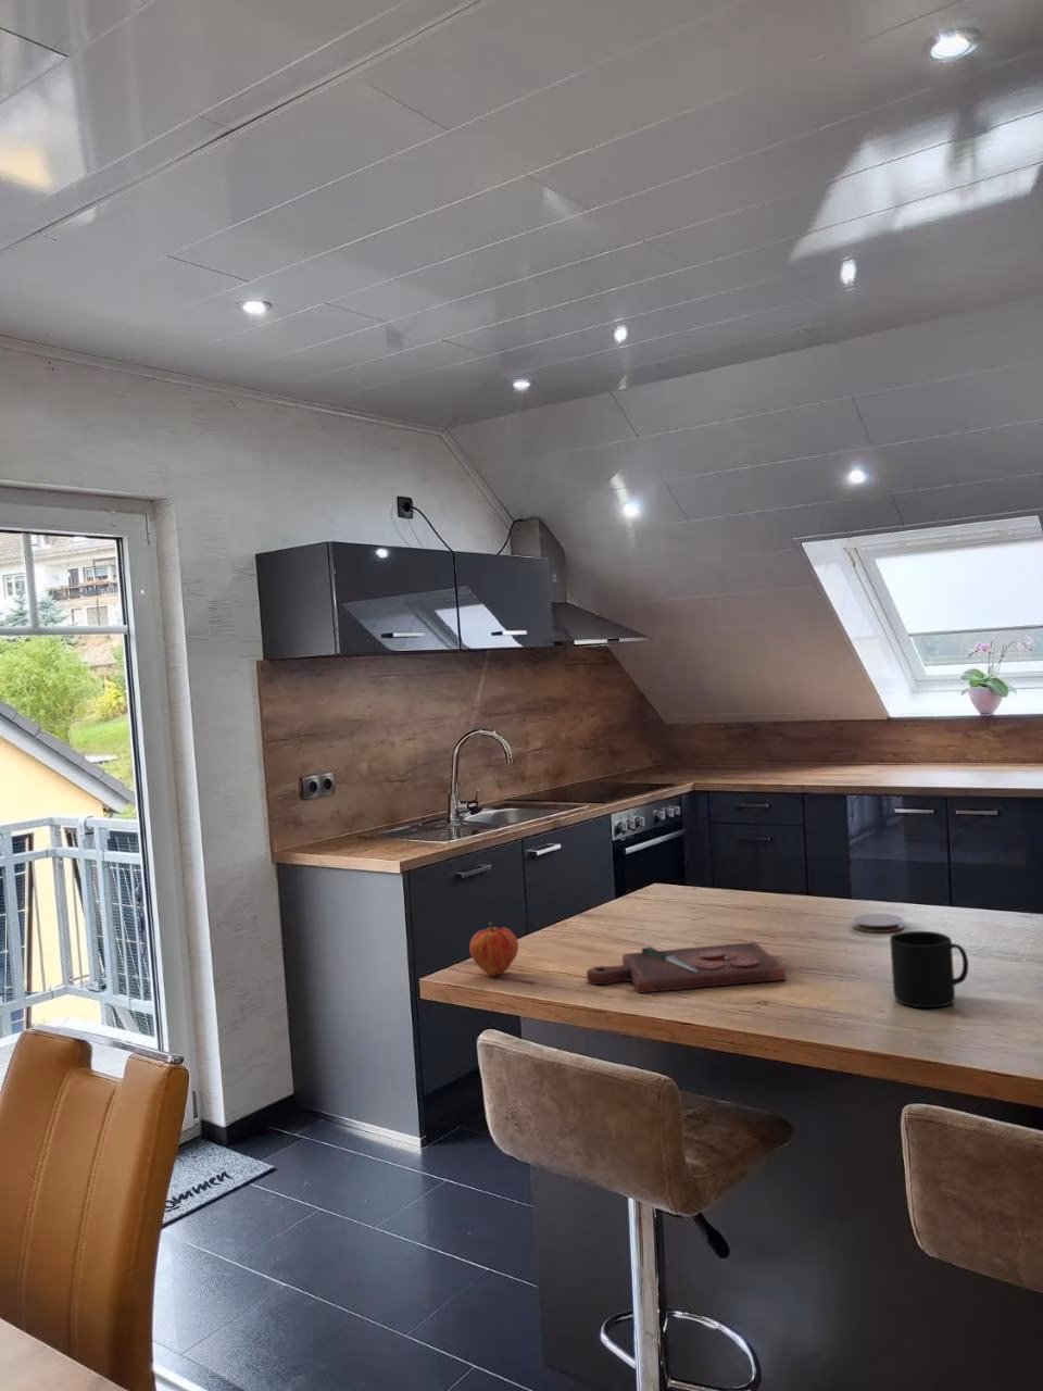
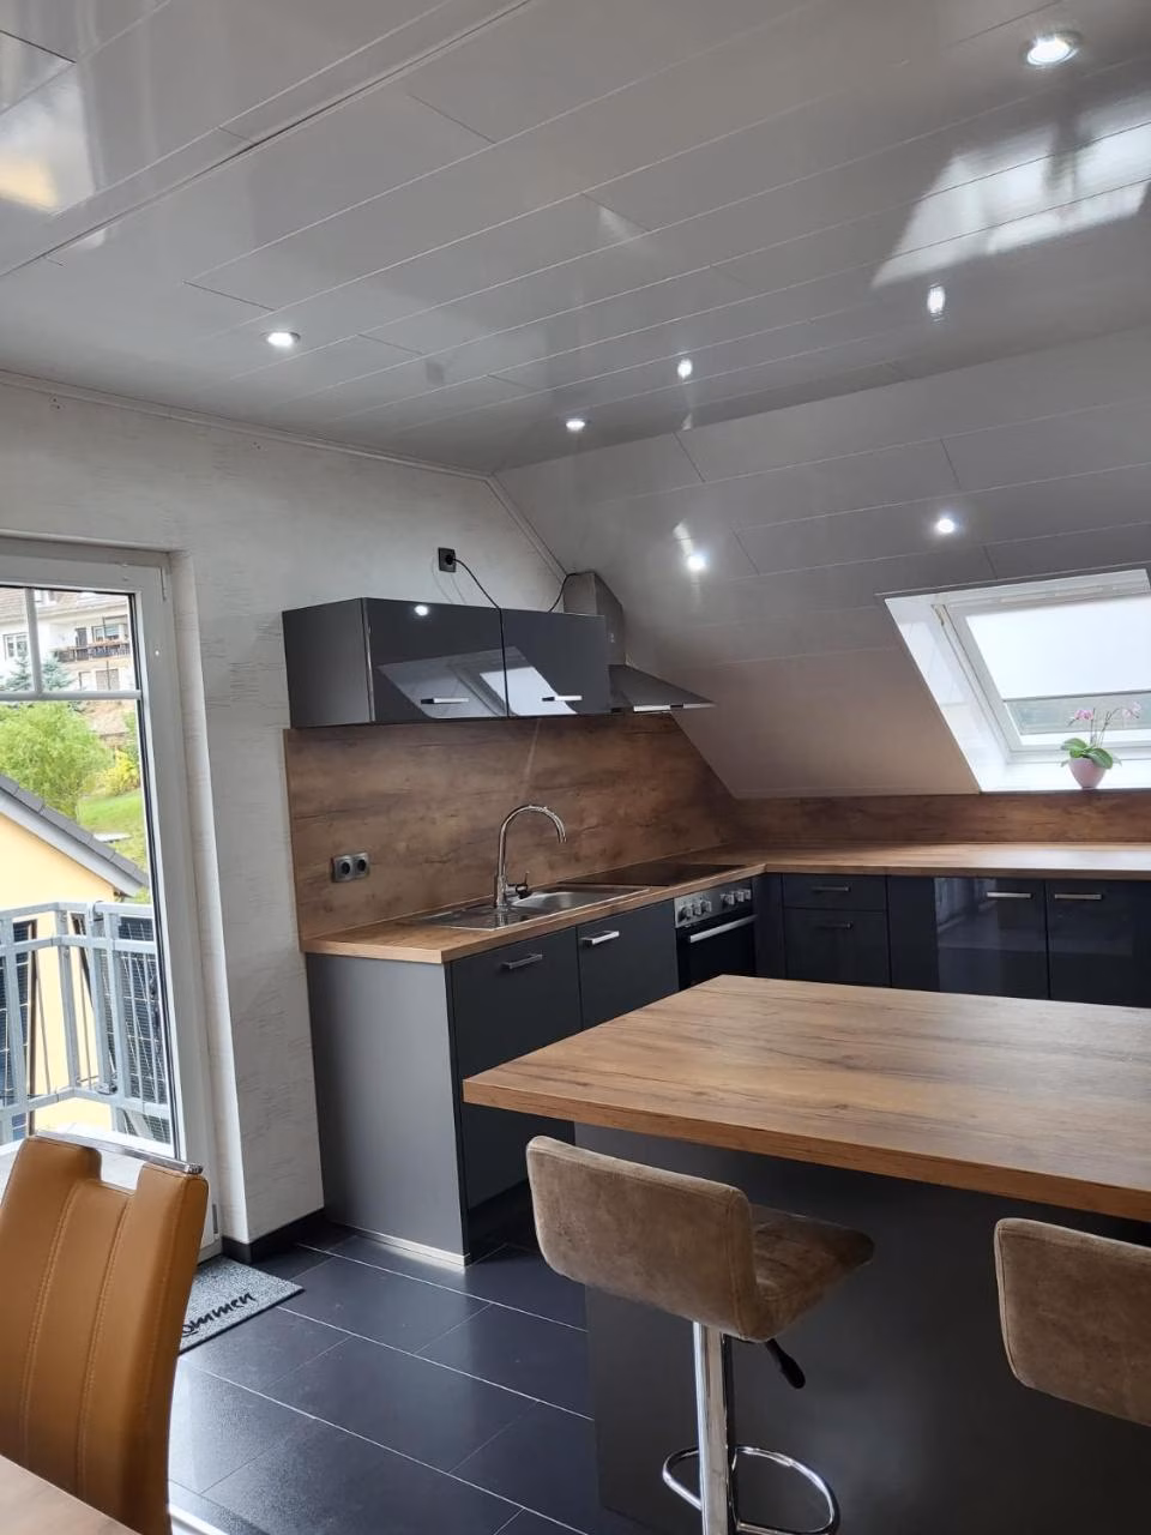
- mug (931, 968)
- coaster (878, 922)
- fruit (493, 947)
- cutting board (692, 965)
